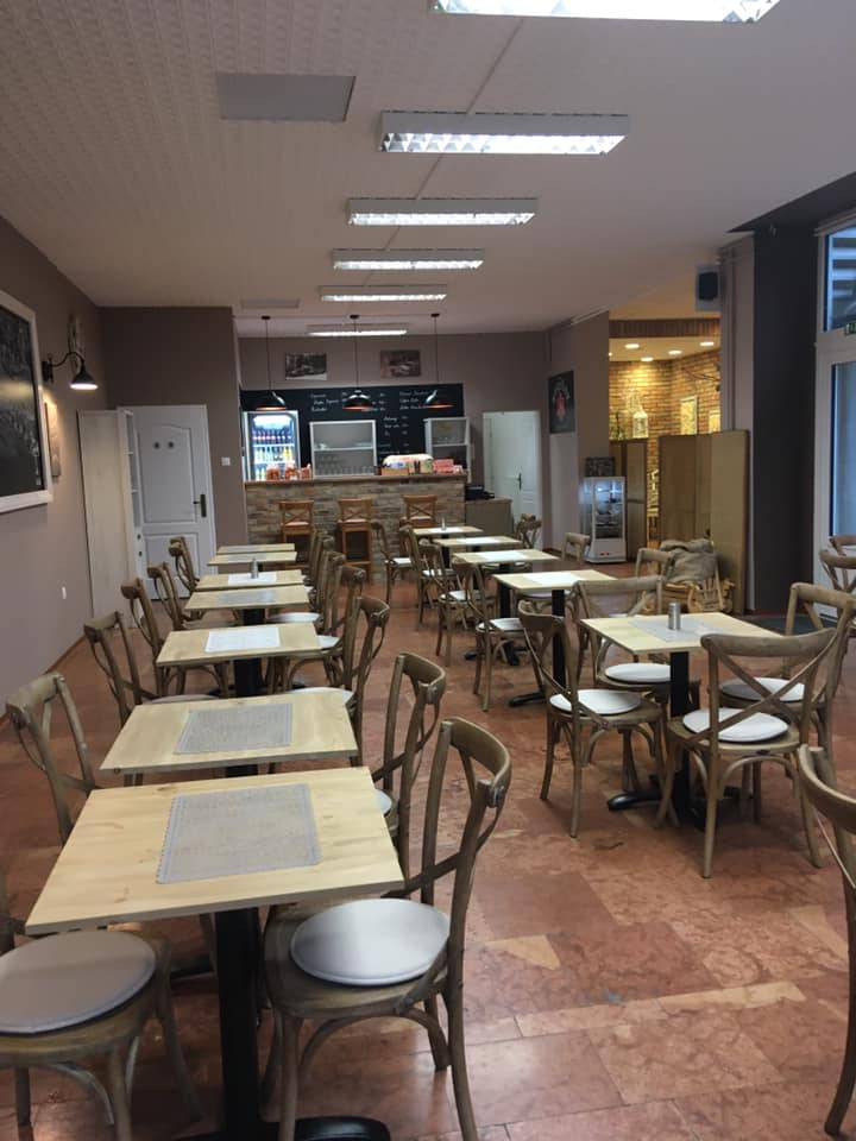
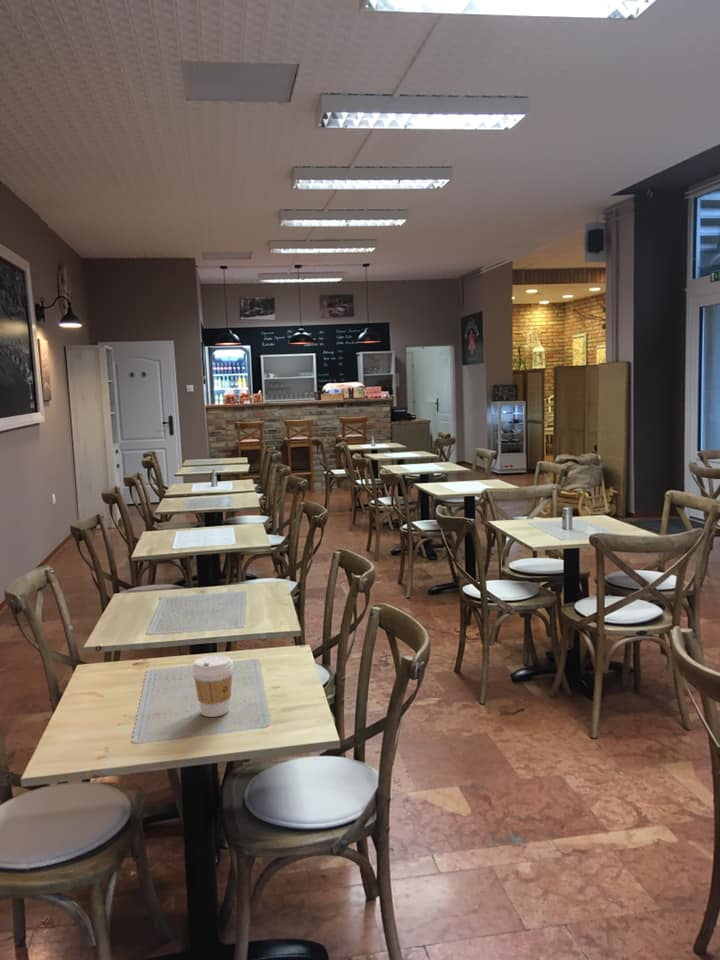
+ coffee cup (213, 684)
